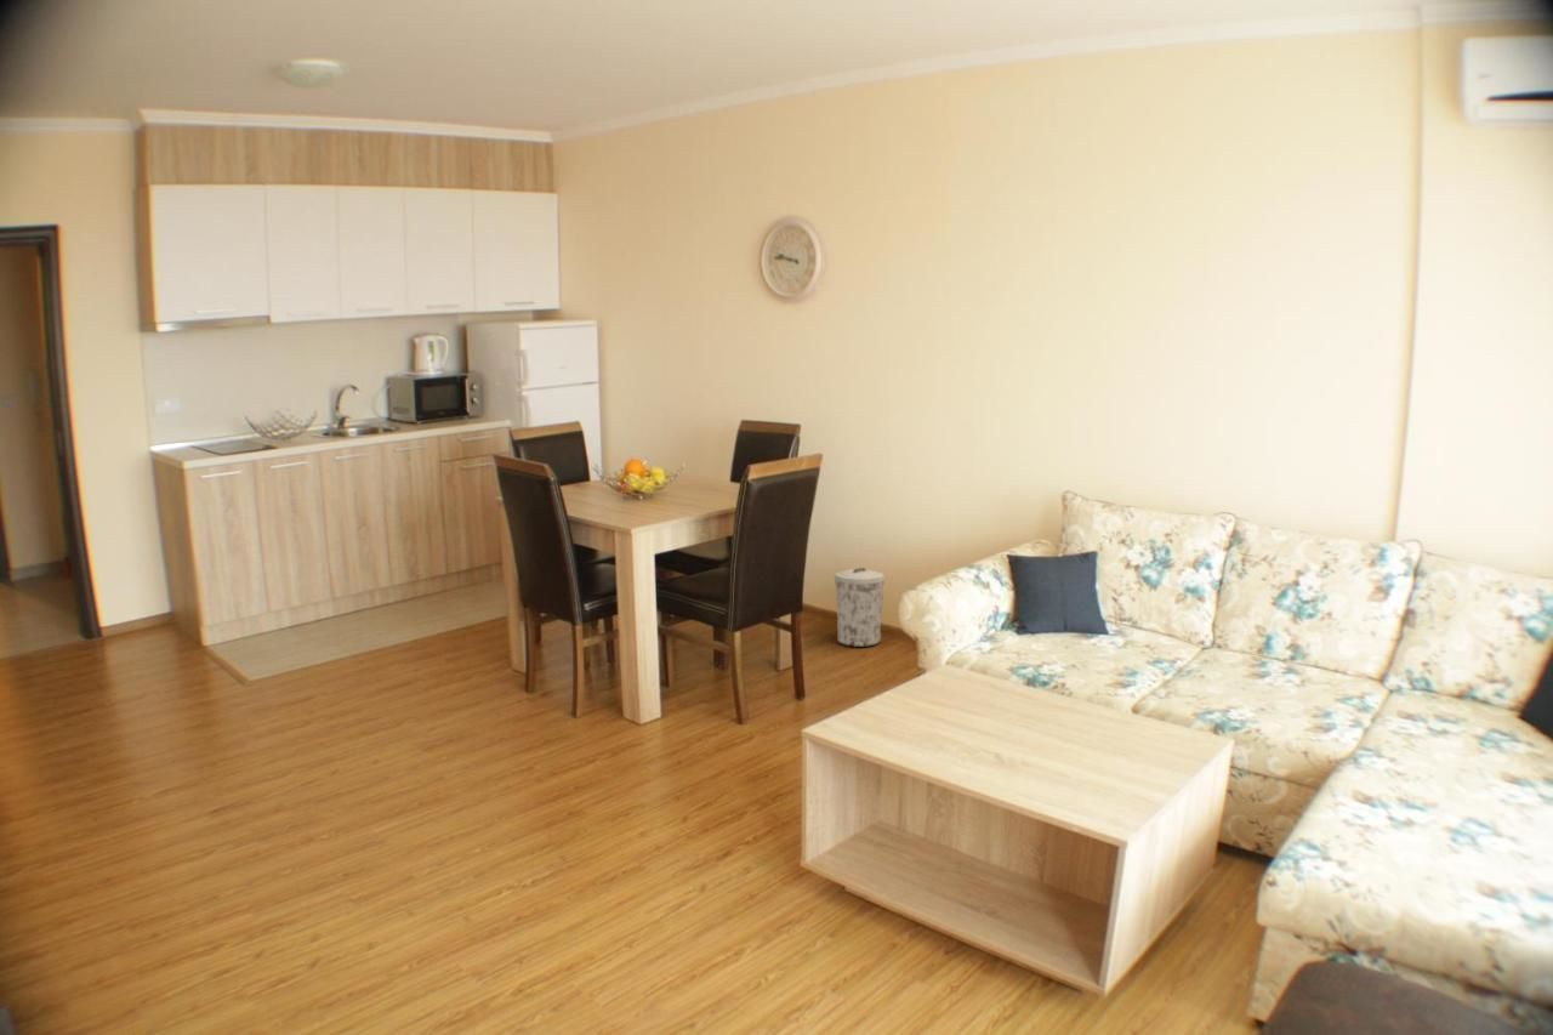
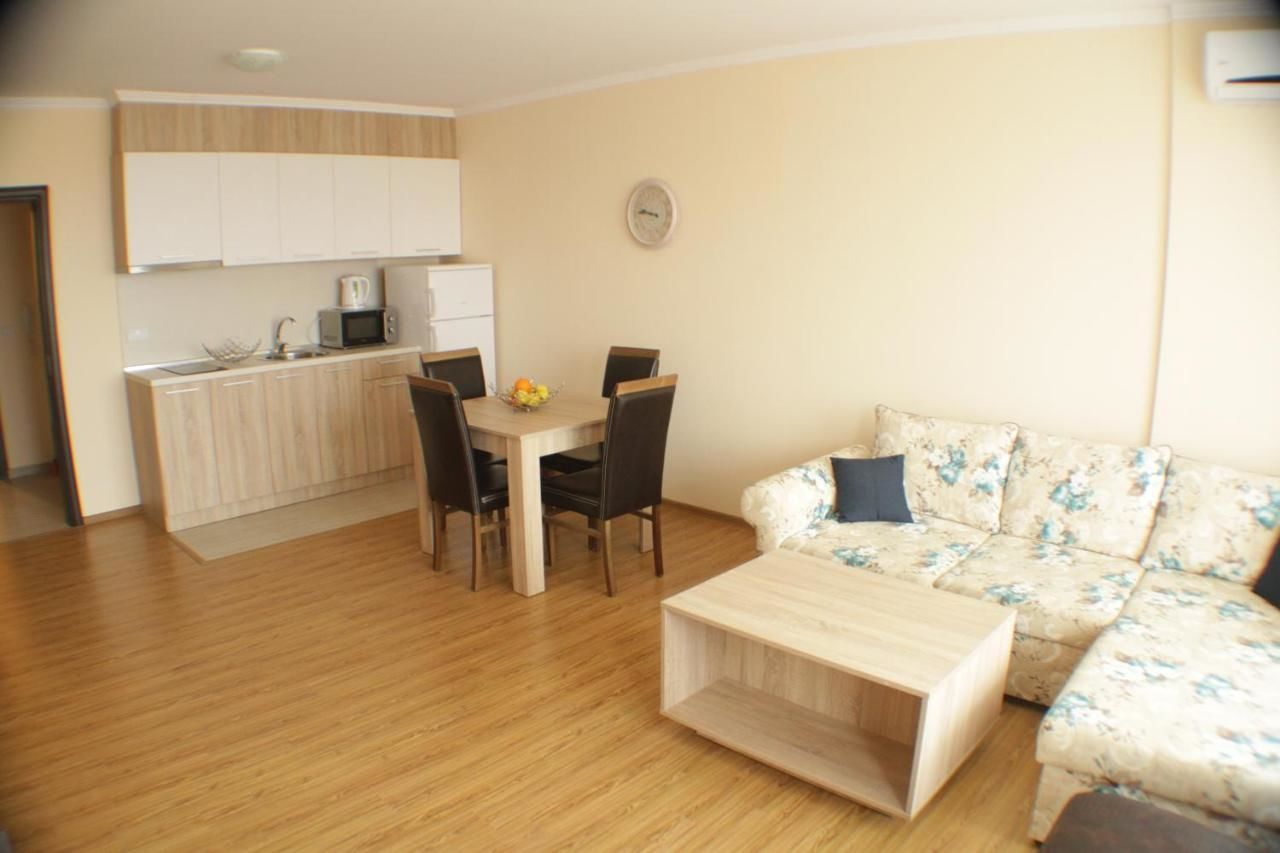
- trash can (859, 604)
